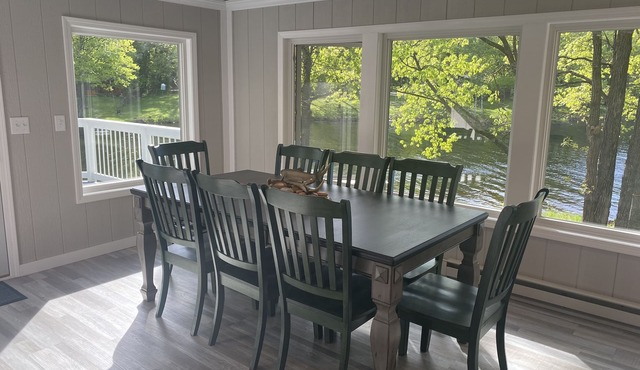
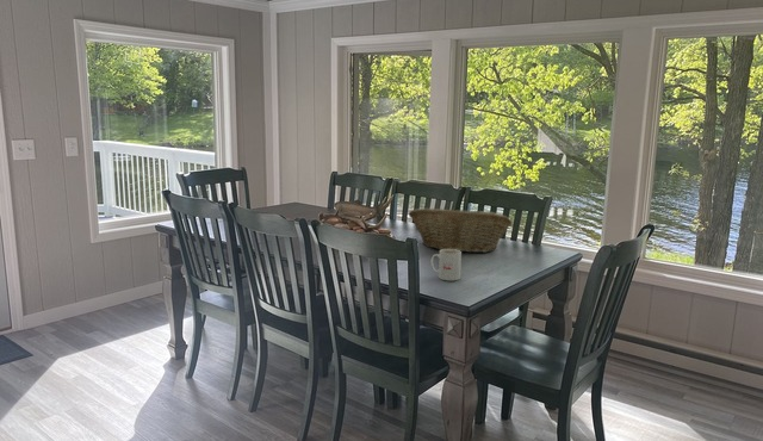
+ mug (445, 263)
+ fruit basket (459, 225)
